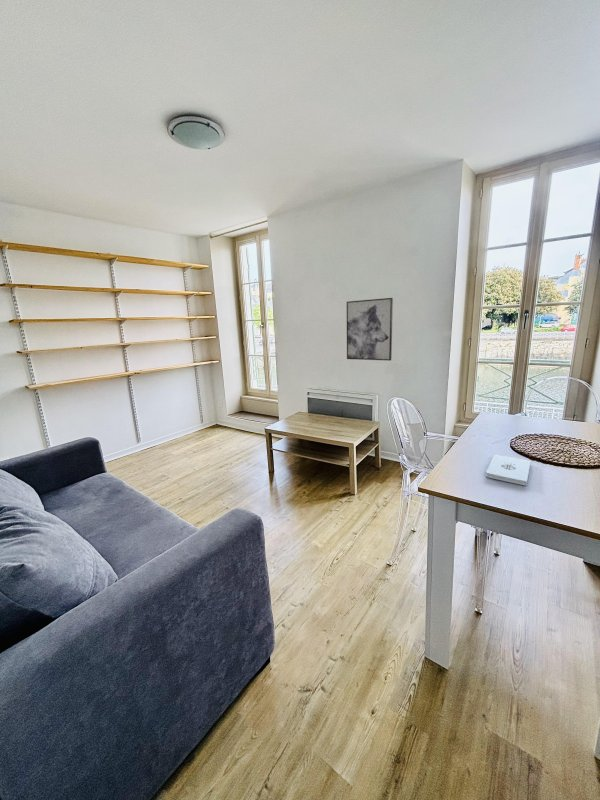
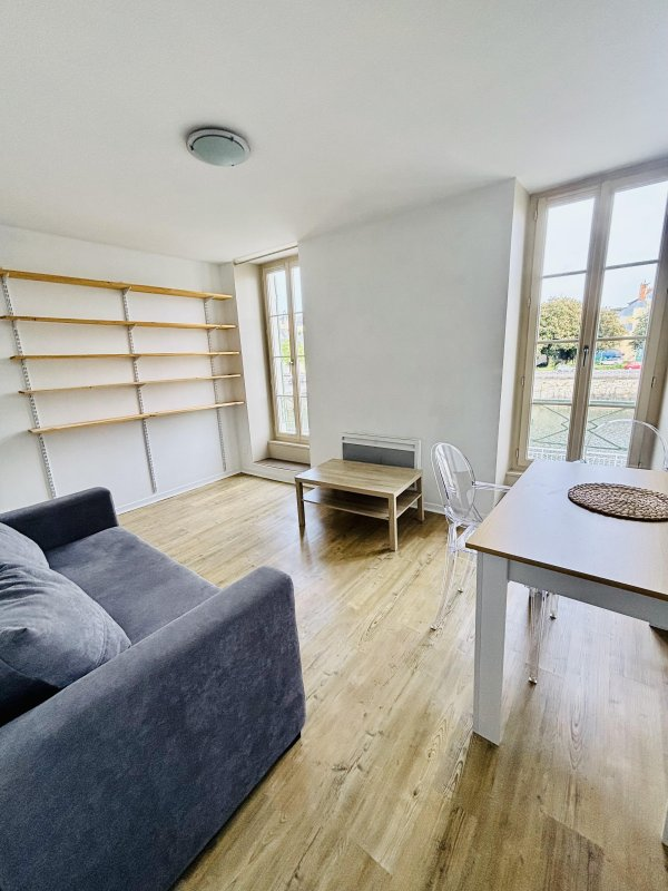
- wall art (368, 330)
- notepad (508, 468)
